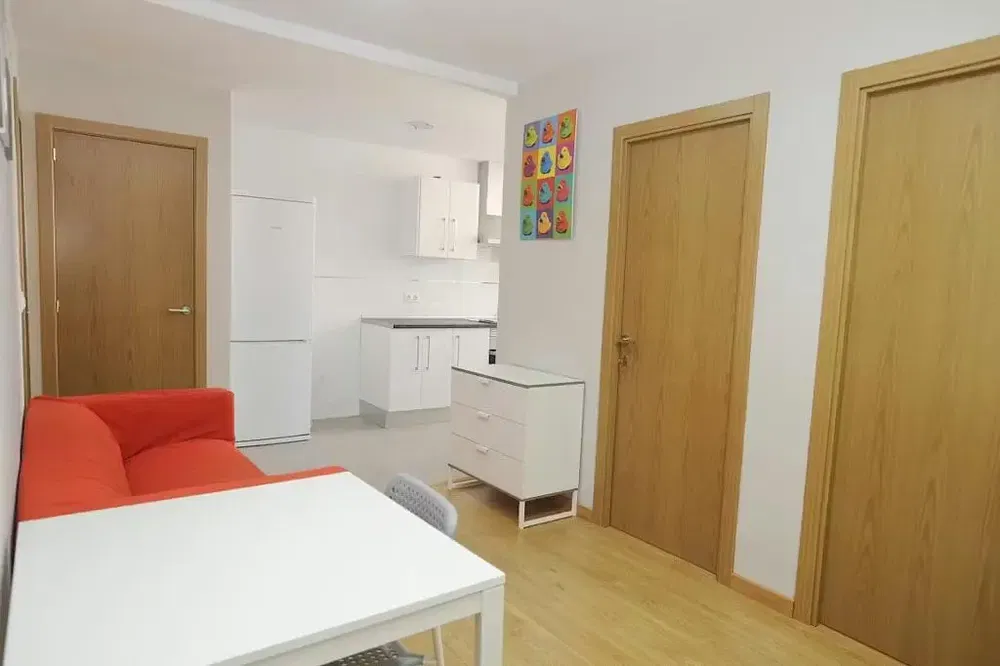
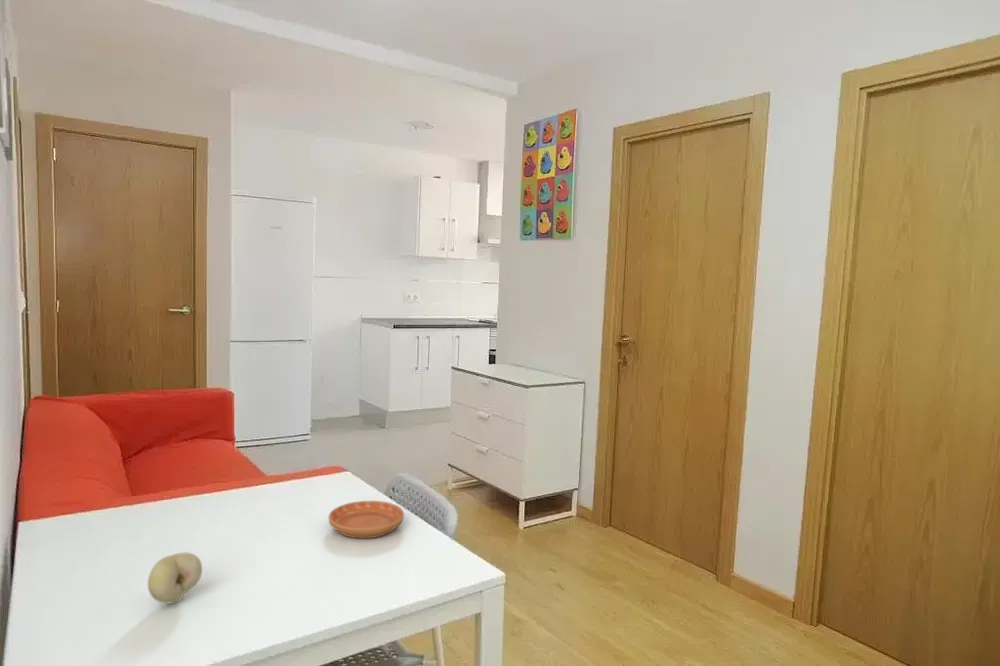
+ fruit (174, 578)
+ saucer (366, 520)
